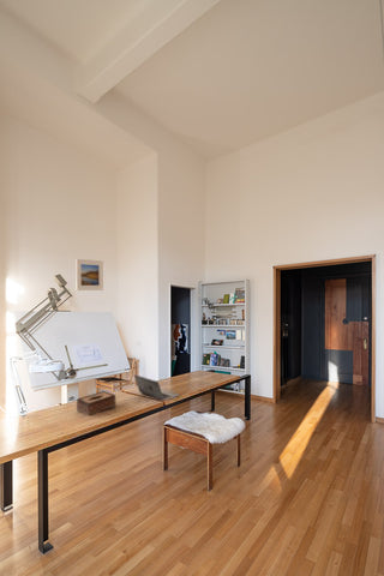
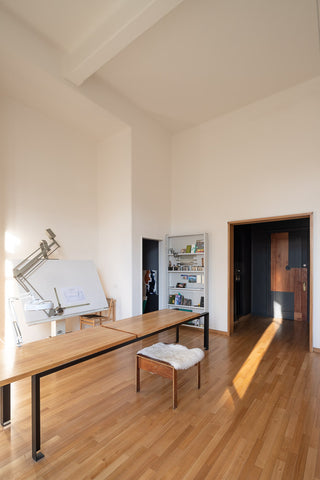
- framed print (90, 275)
- tissue box (96, 402)
- laptop (156, 385)
